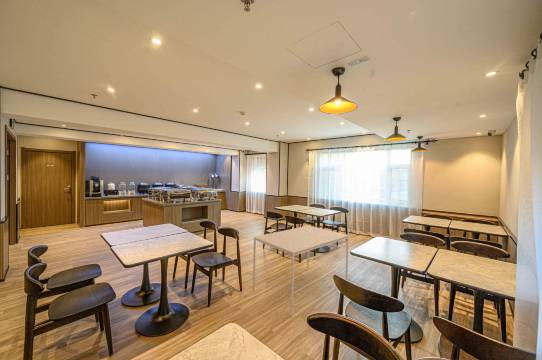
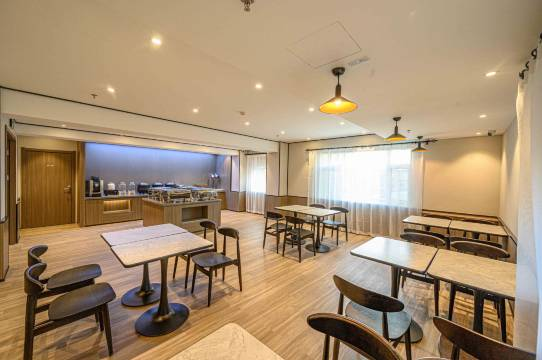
- dining table (307, 261)
